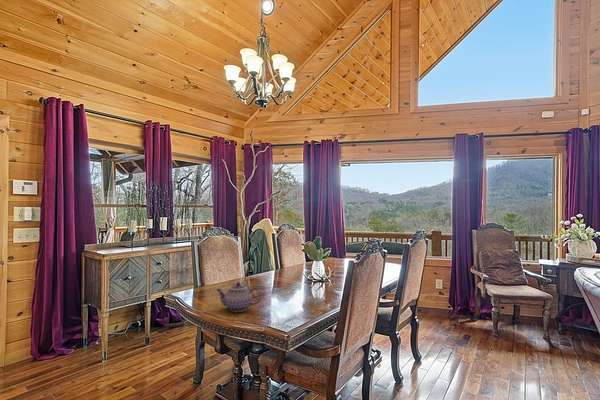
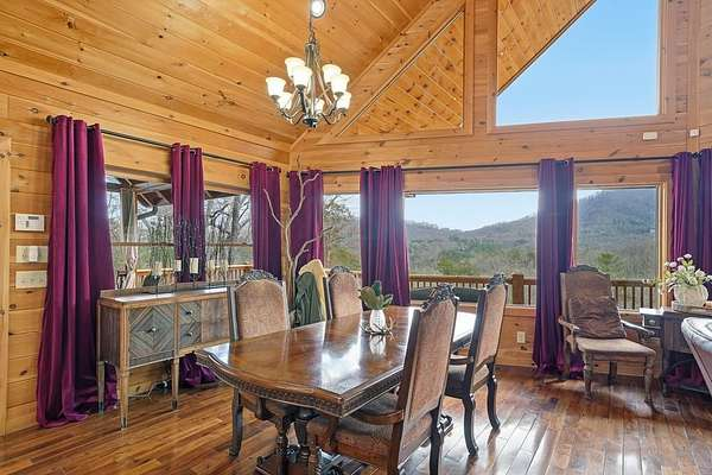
- teapot (238, 295)
